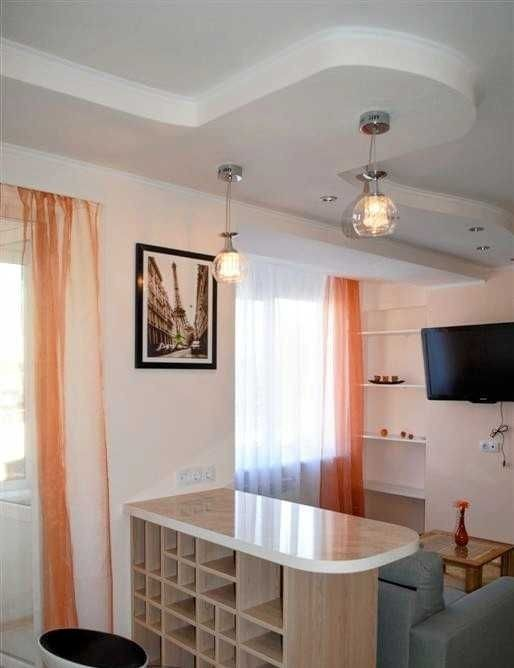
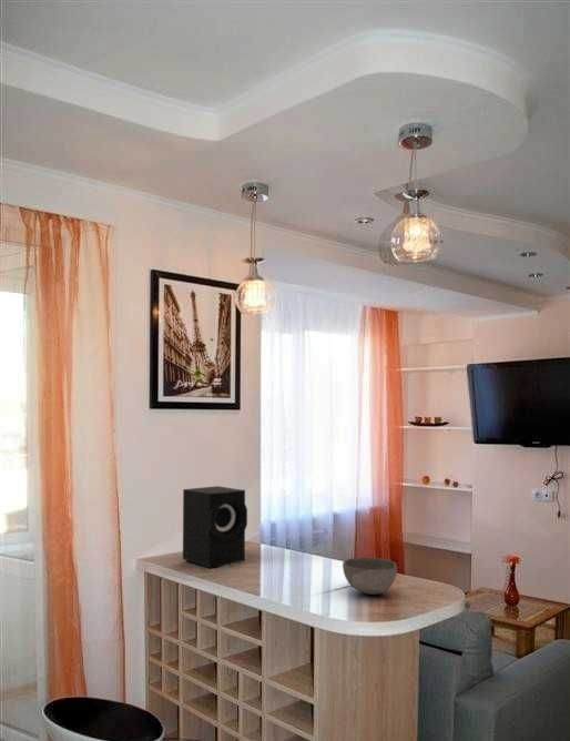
+ bowl (369, 577)
+ speaker (214, 525)
